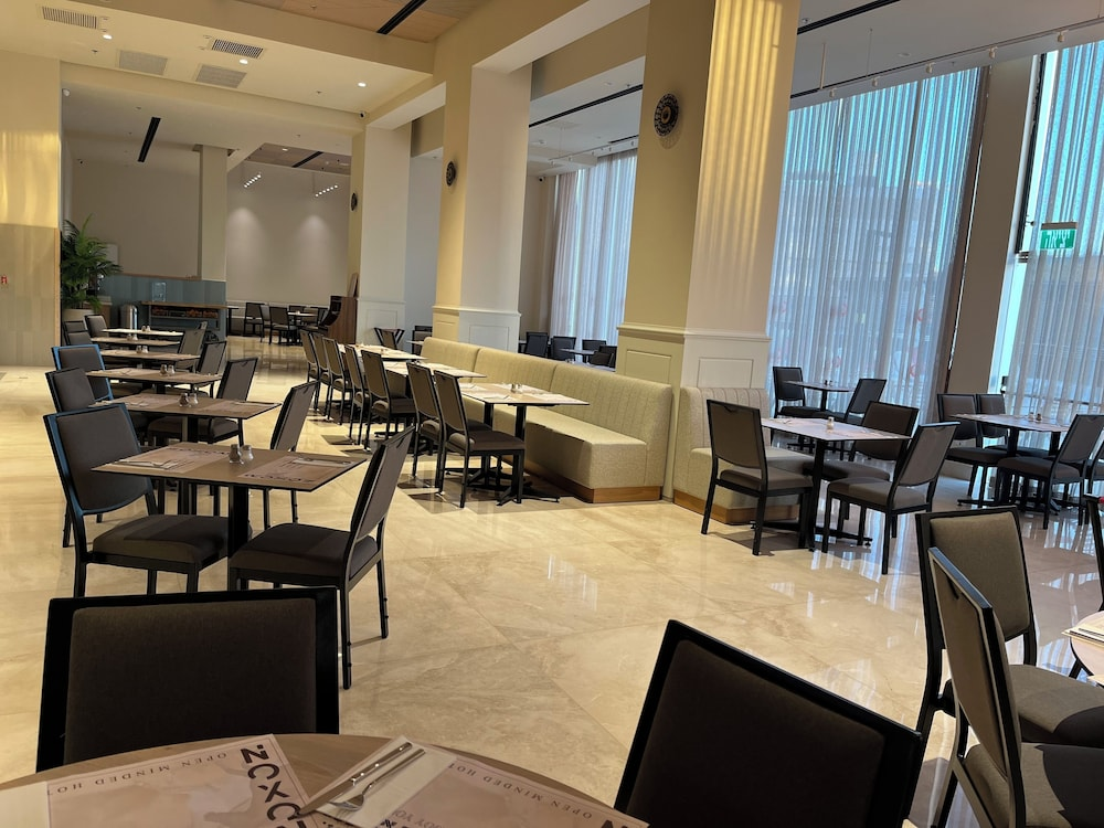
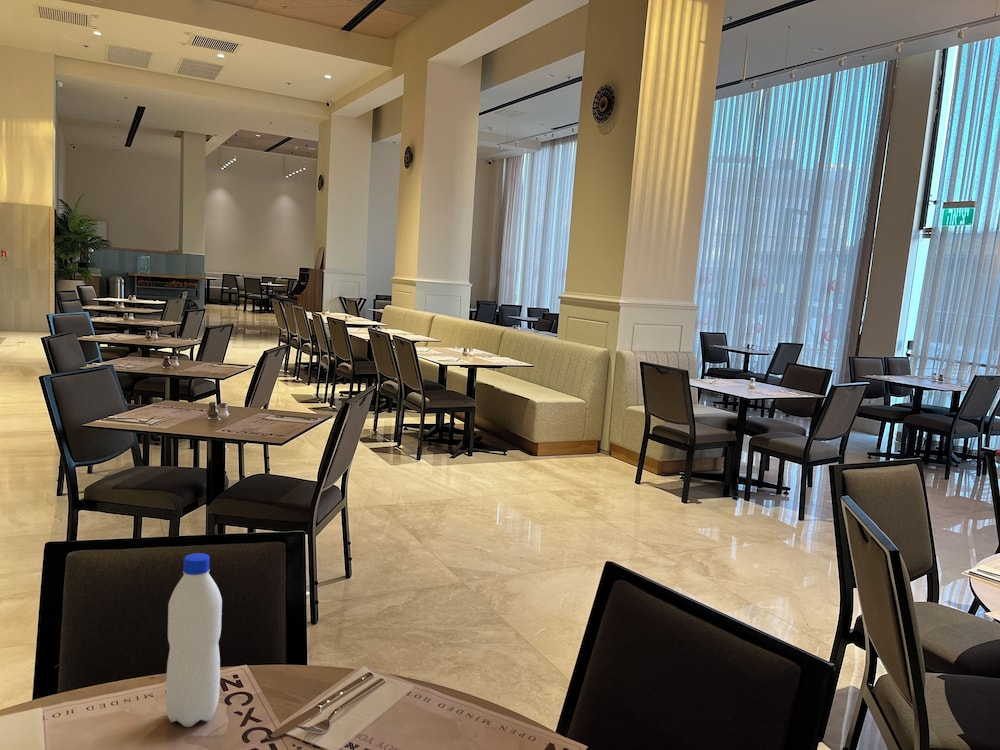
+ water bottle (194, 637)
